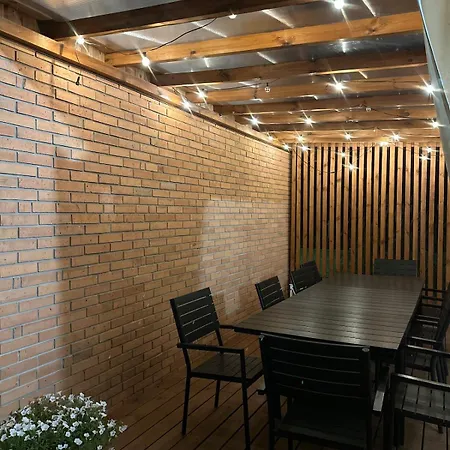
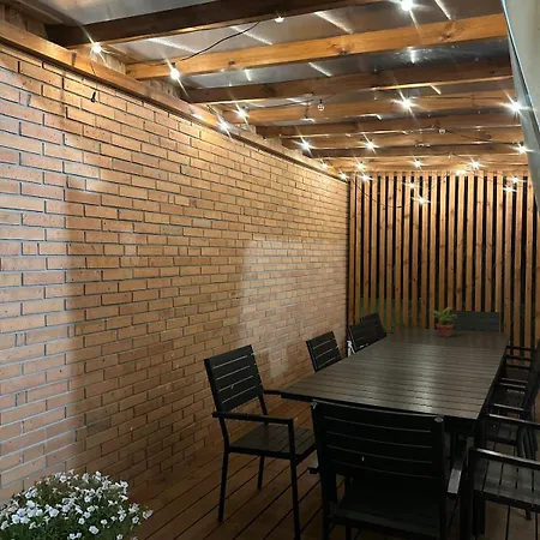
+ potted plant (442, 322)
